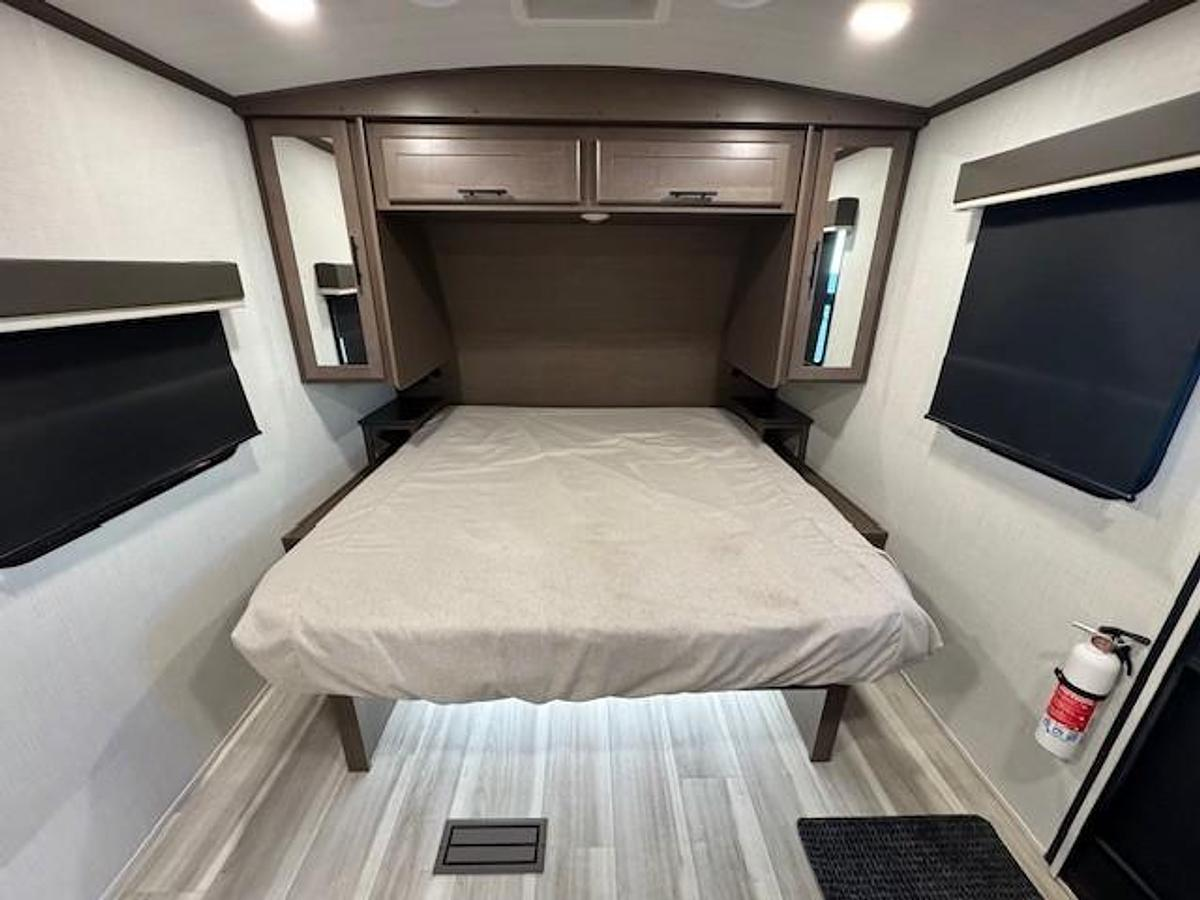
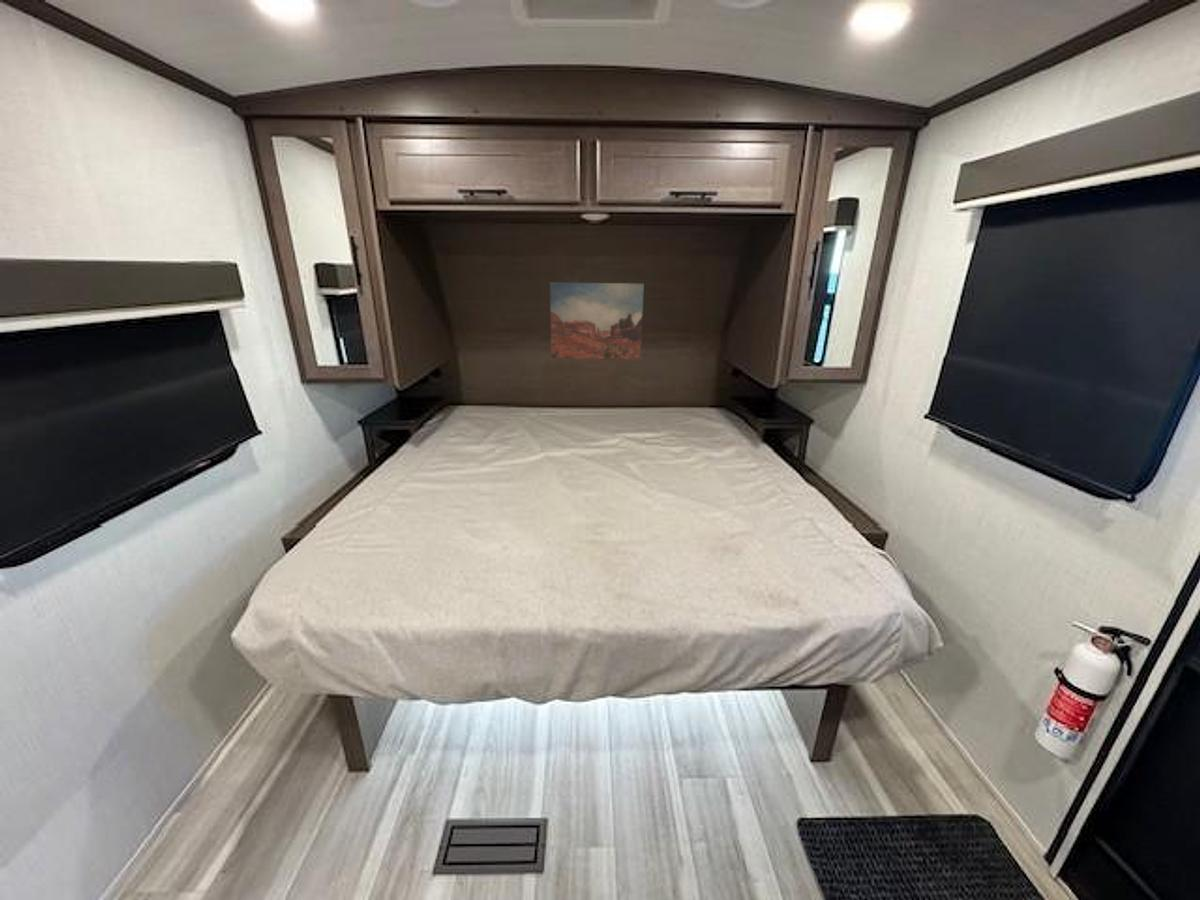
+ wall art (596, 321)
